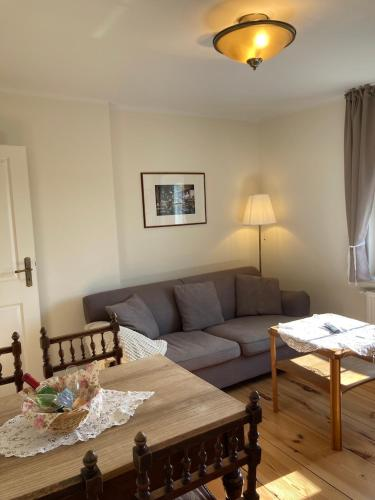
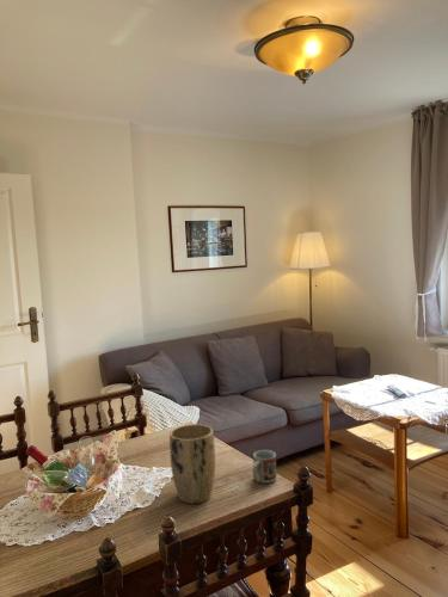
+ plant pot (192, 463)
+ cup (263, 467)
